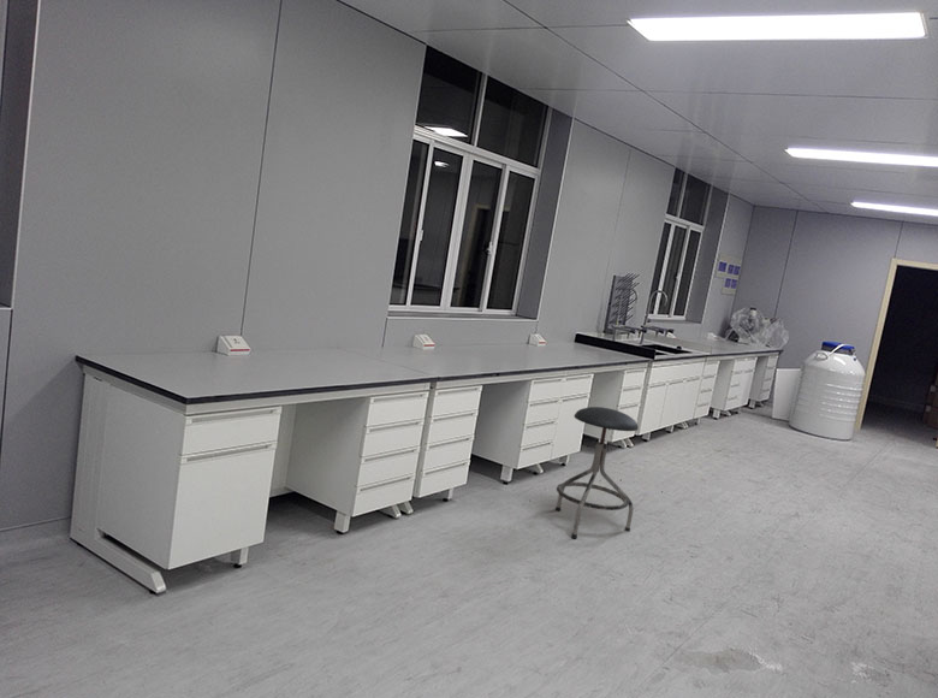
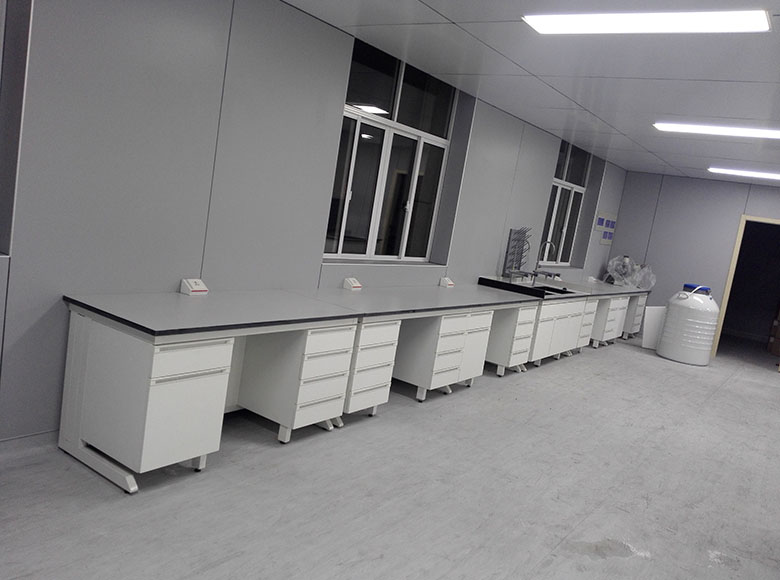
- stool (595, 468)
